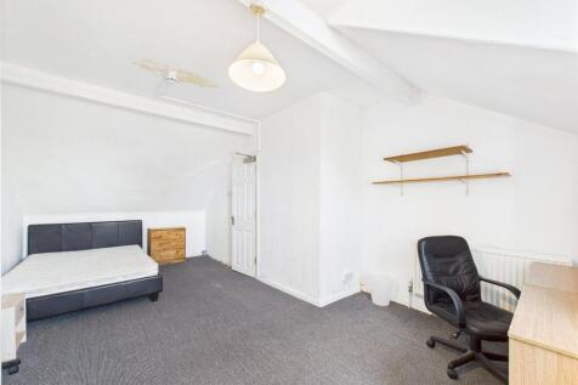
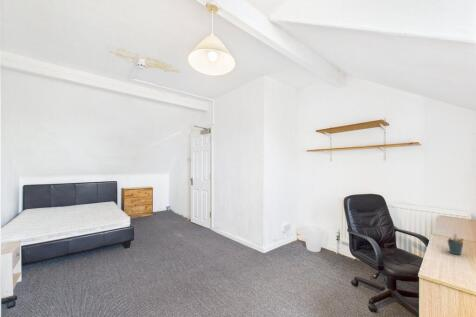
+ pen holder (455, 244)
